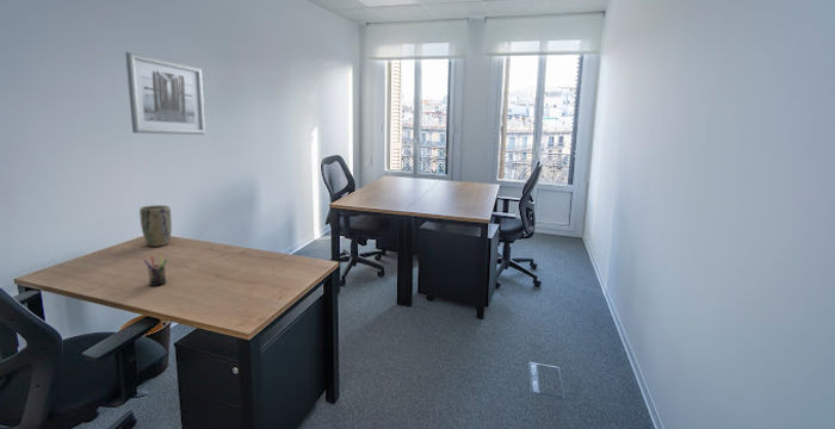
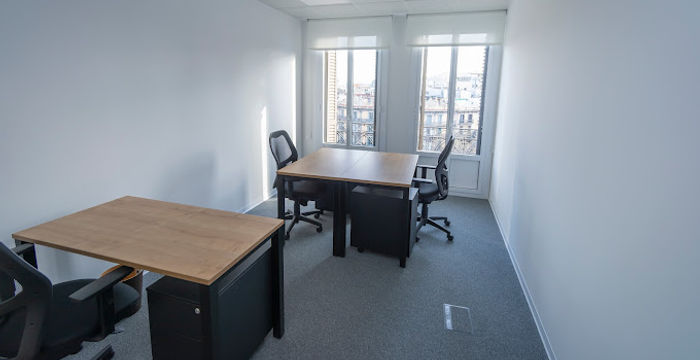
- plant pot (156, 225)
- pen holder (157, 269)
- wall art (169, 98)
